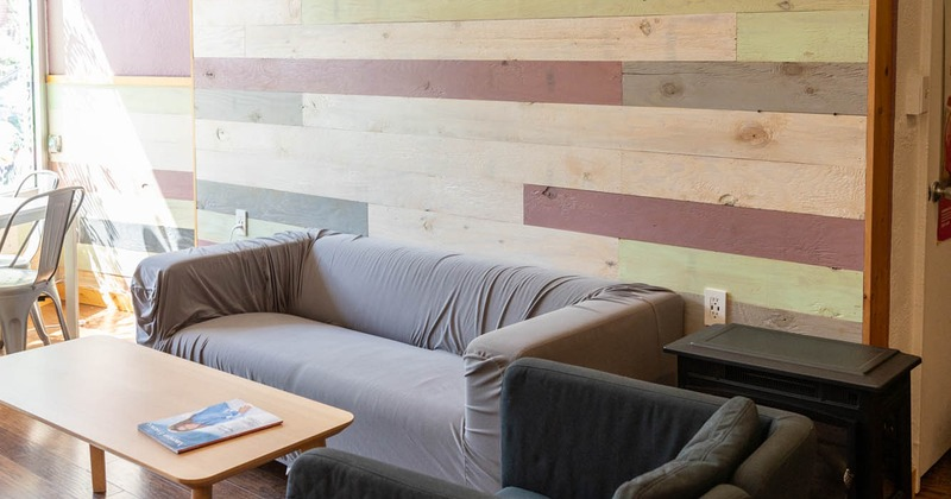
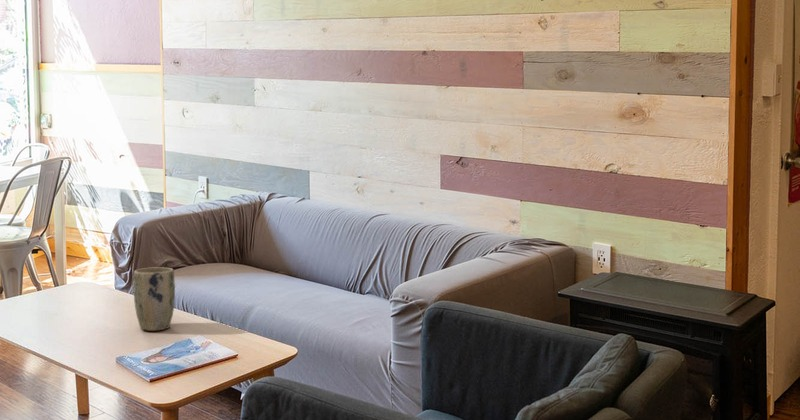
+ plant pot (154, 299)
